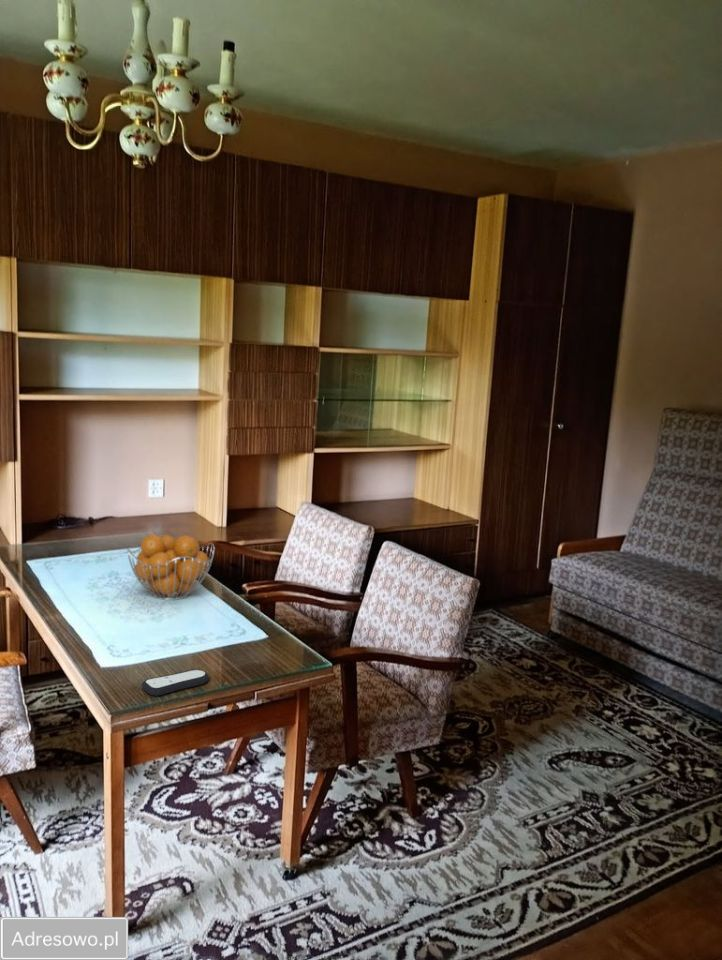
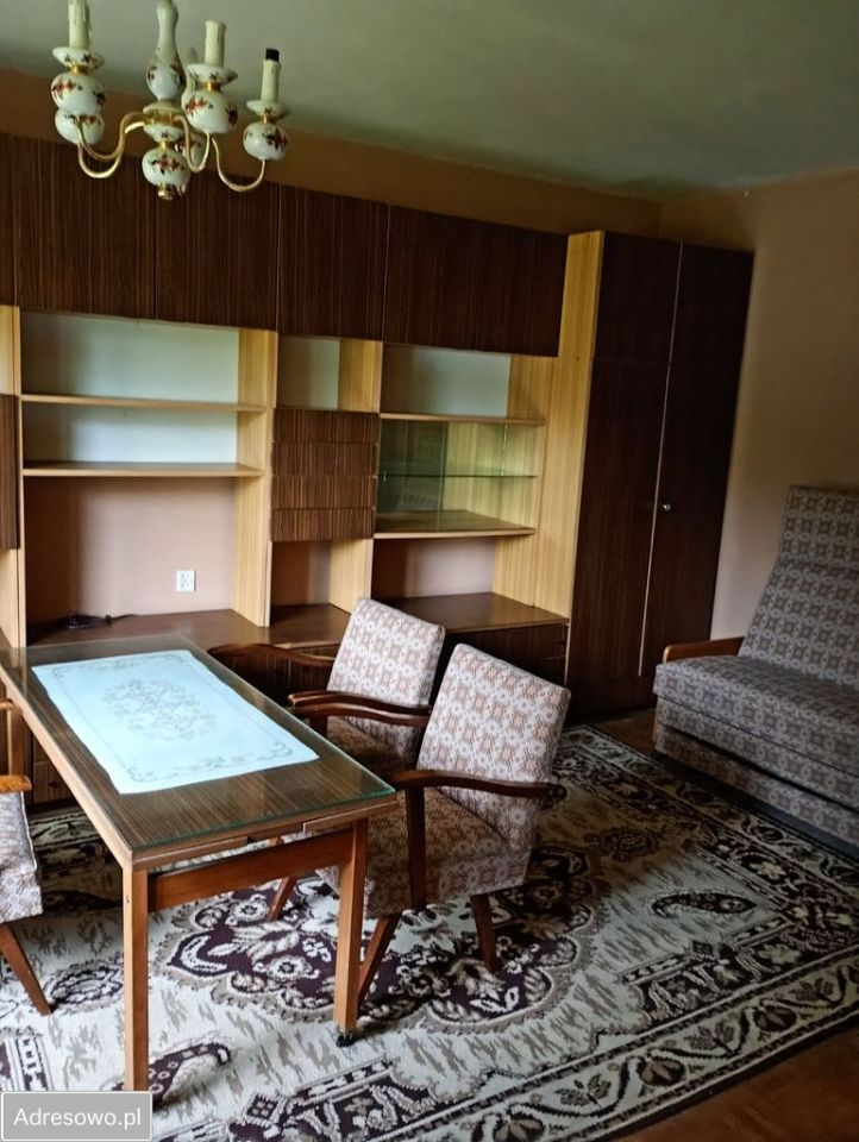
- fruit basket (171, 564)
- remote control (176, 681)
